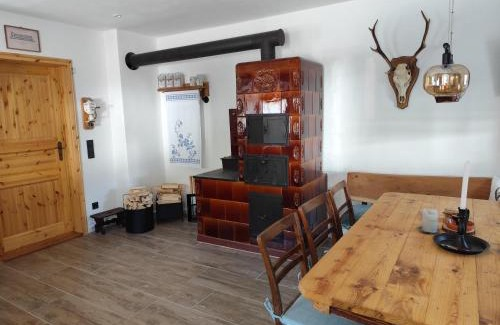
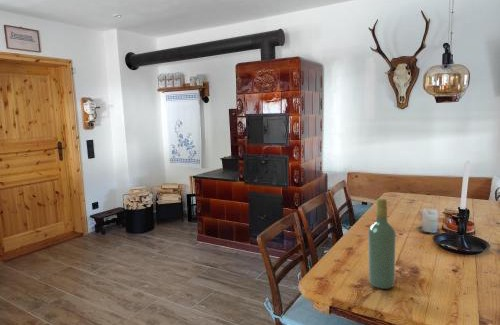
+ wine bottle (381, 242)
